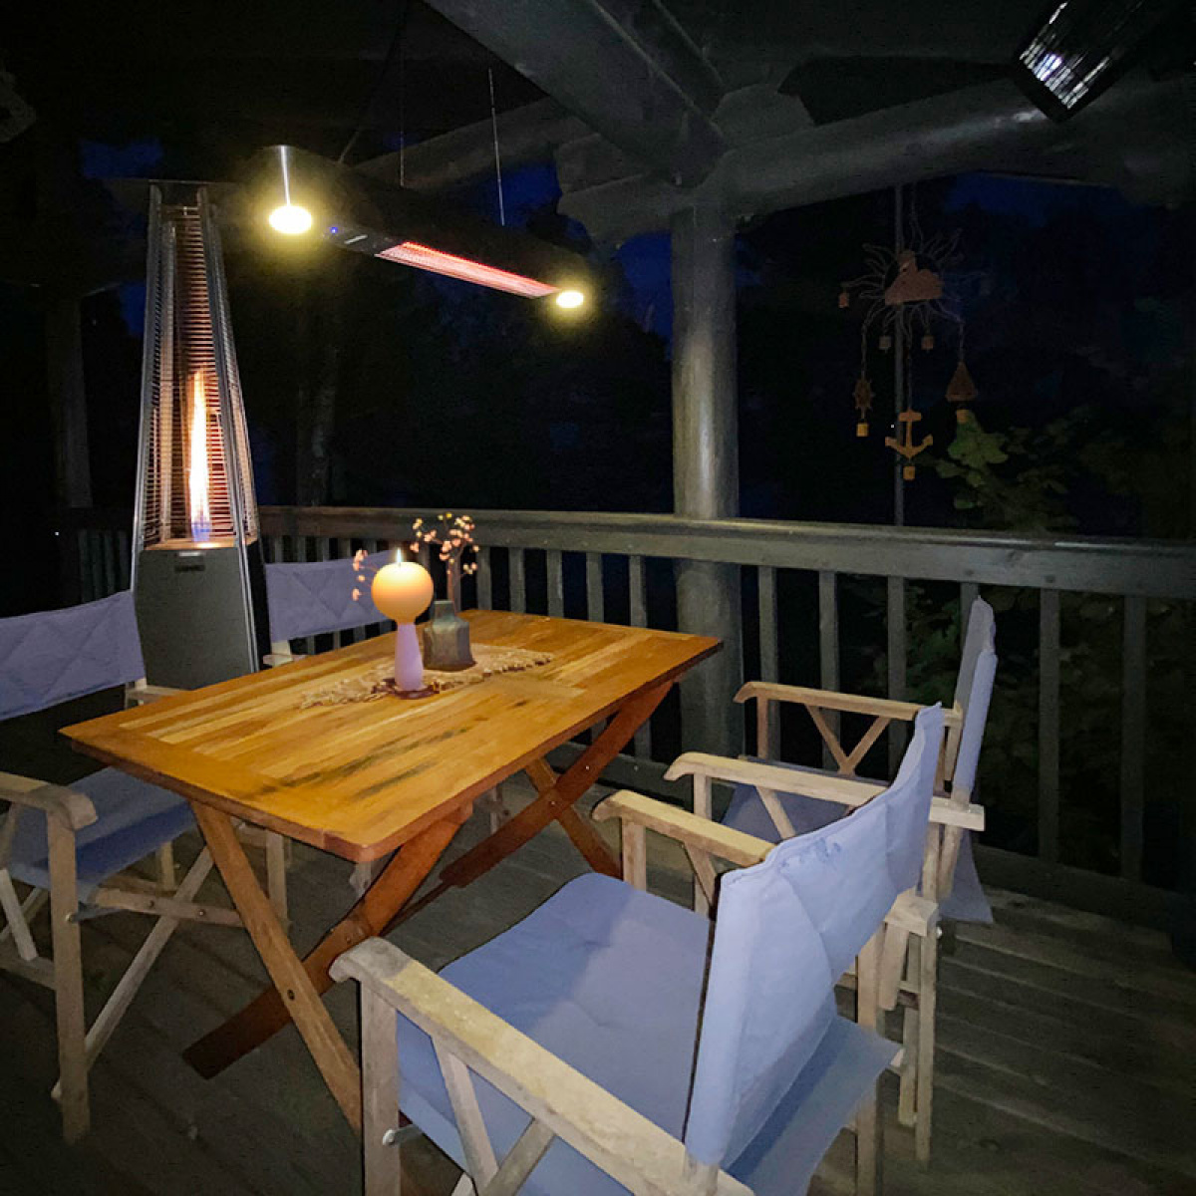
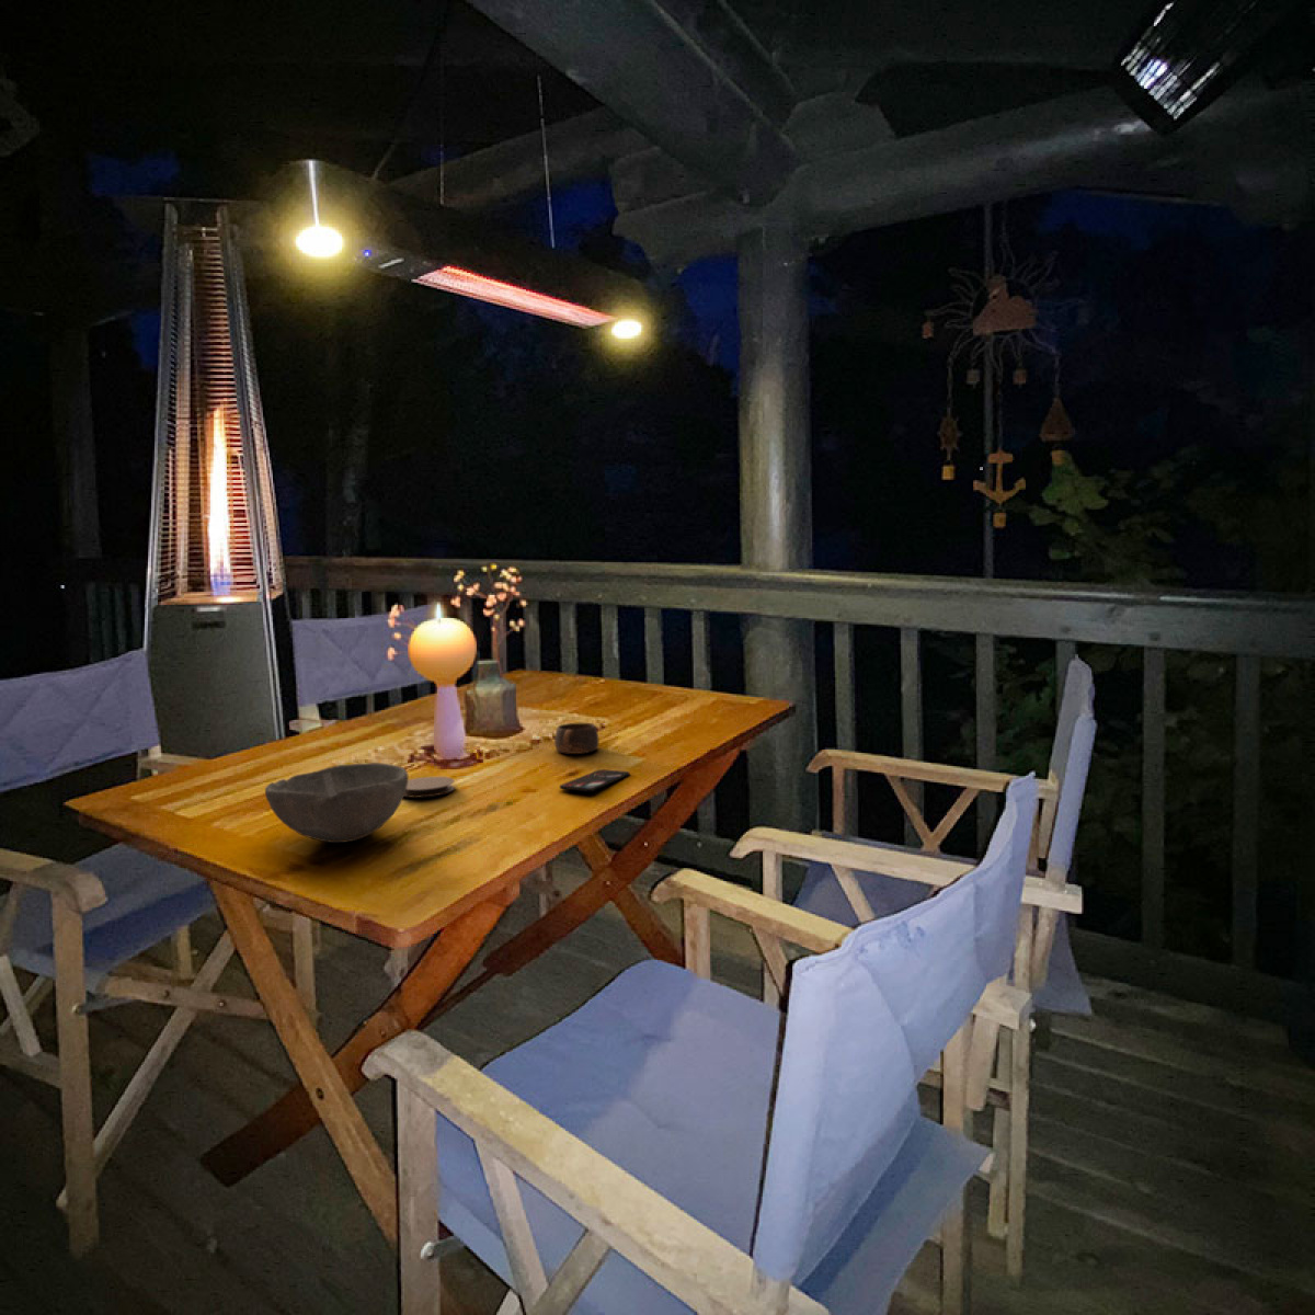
+ smartphone (595, 779)
+ cup (572, 738)
+ bowl (340, 807)
+ coaster (426, 785)
